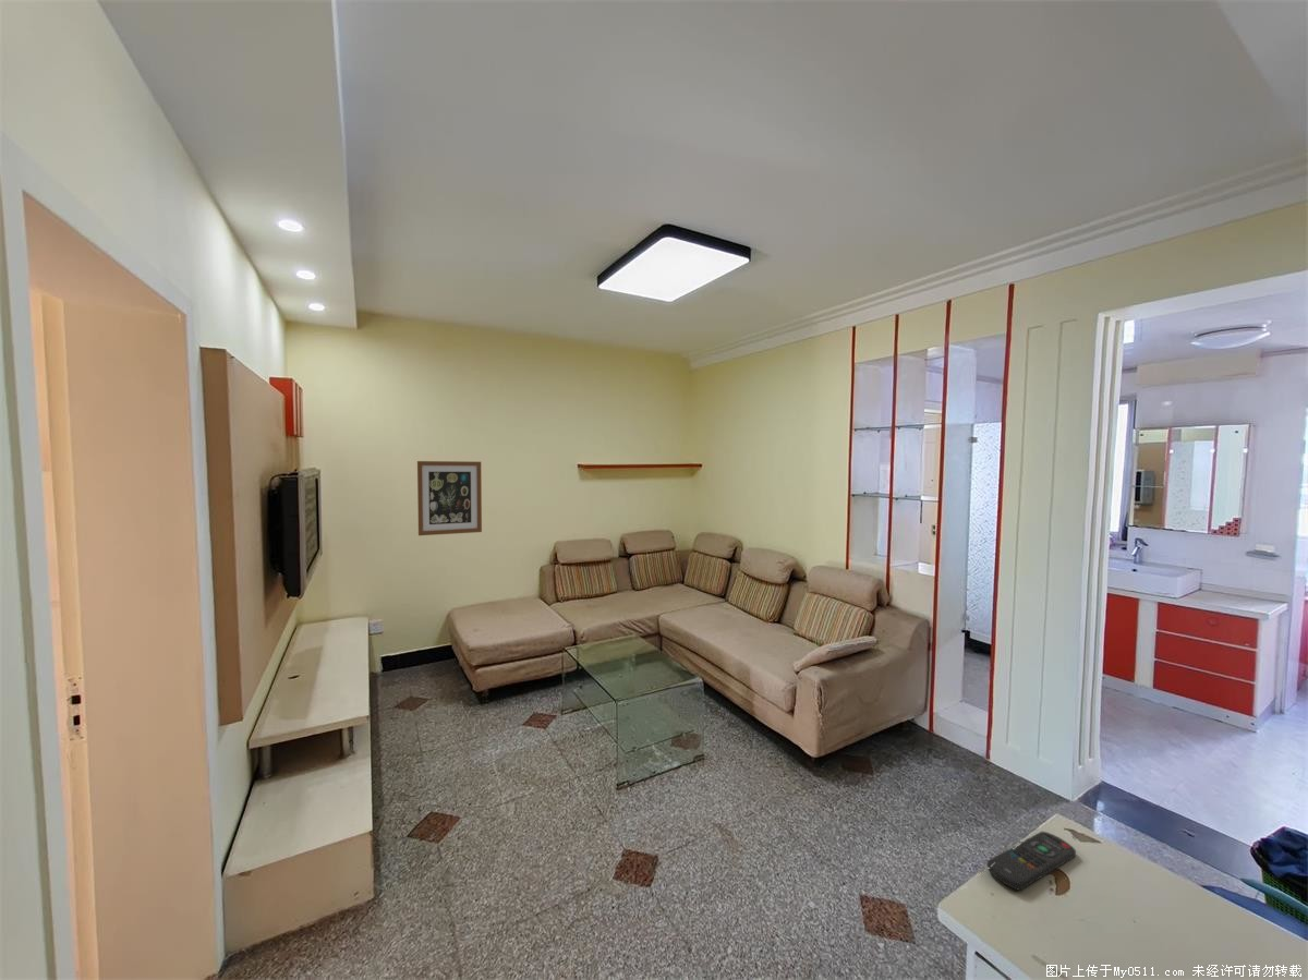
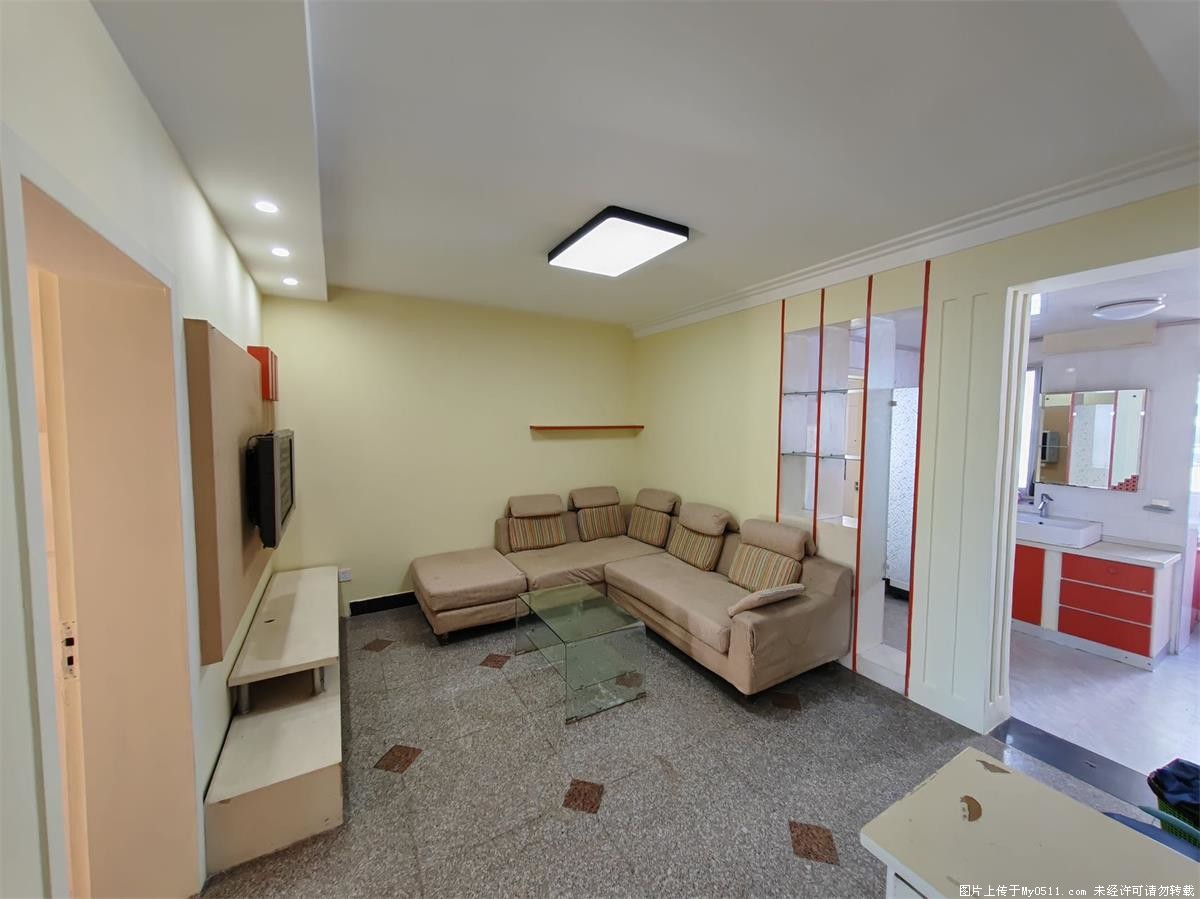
- wall art (450, 497)
- remote control (1031, 858)
